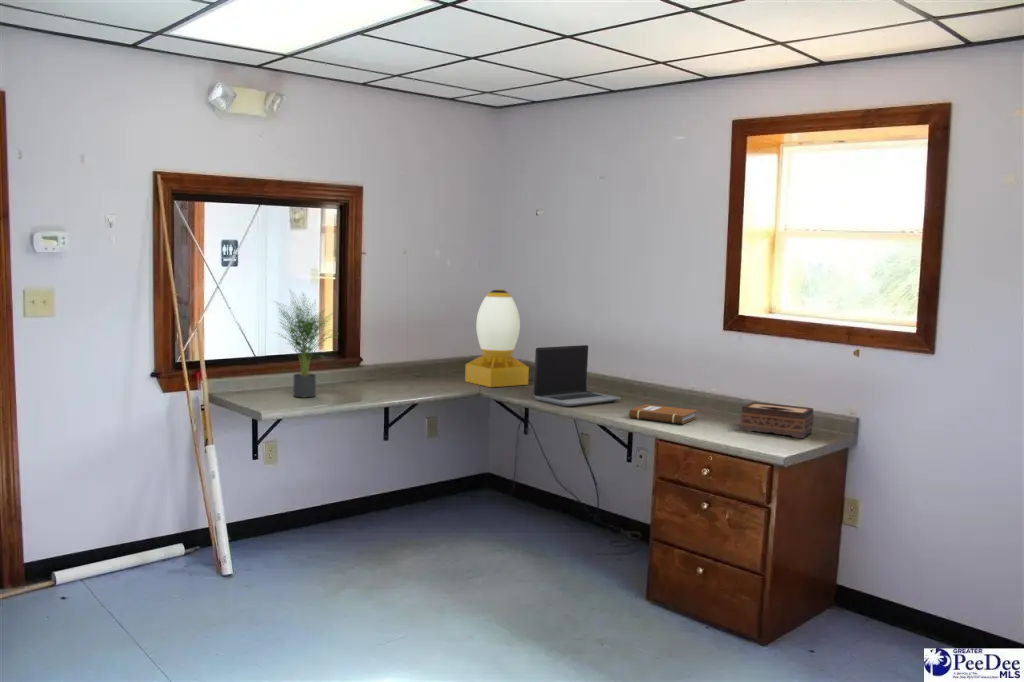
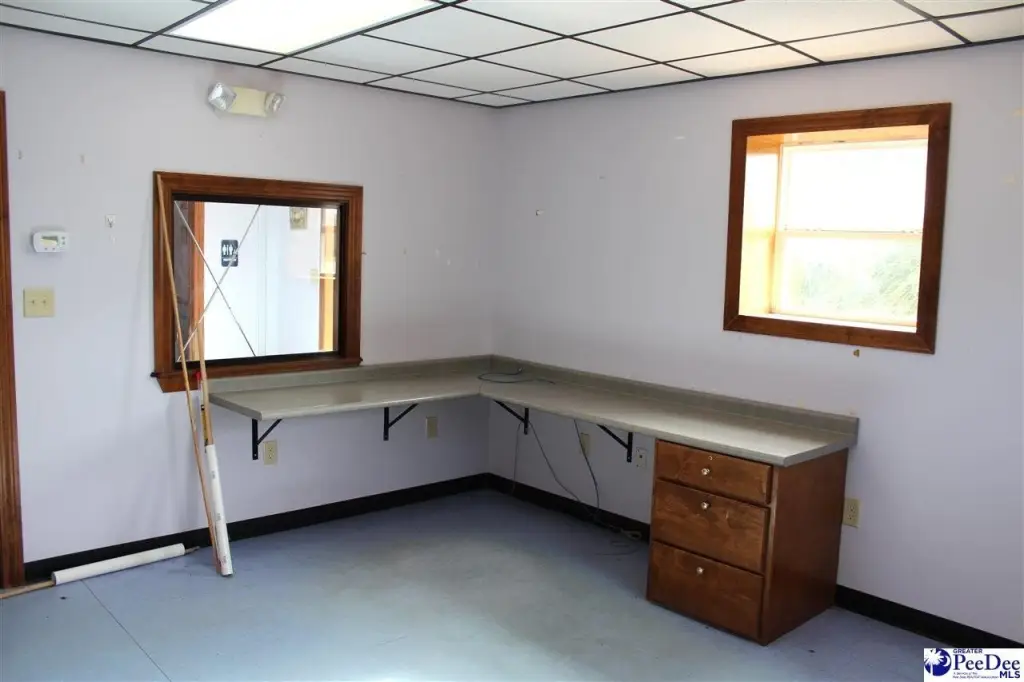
- potted plant (309, 342)
- notebook (661, 413)
- laptop computer (578, 374)
- desk lamp (497, 336)
- tissue box (777, 419)
